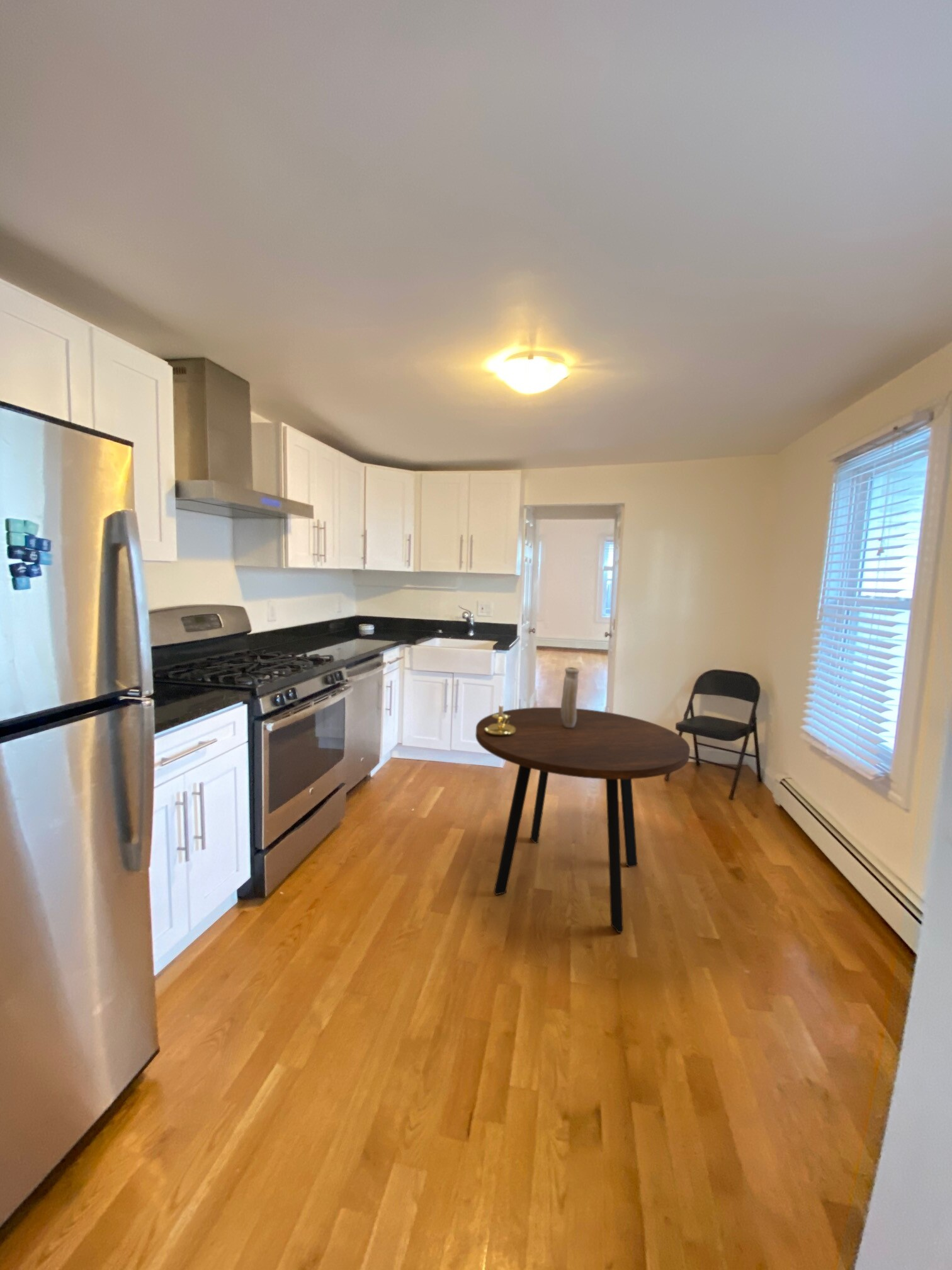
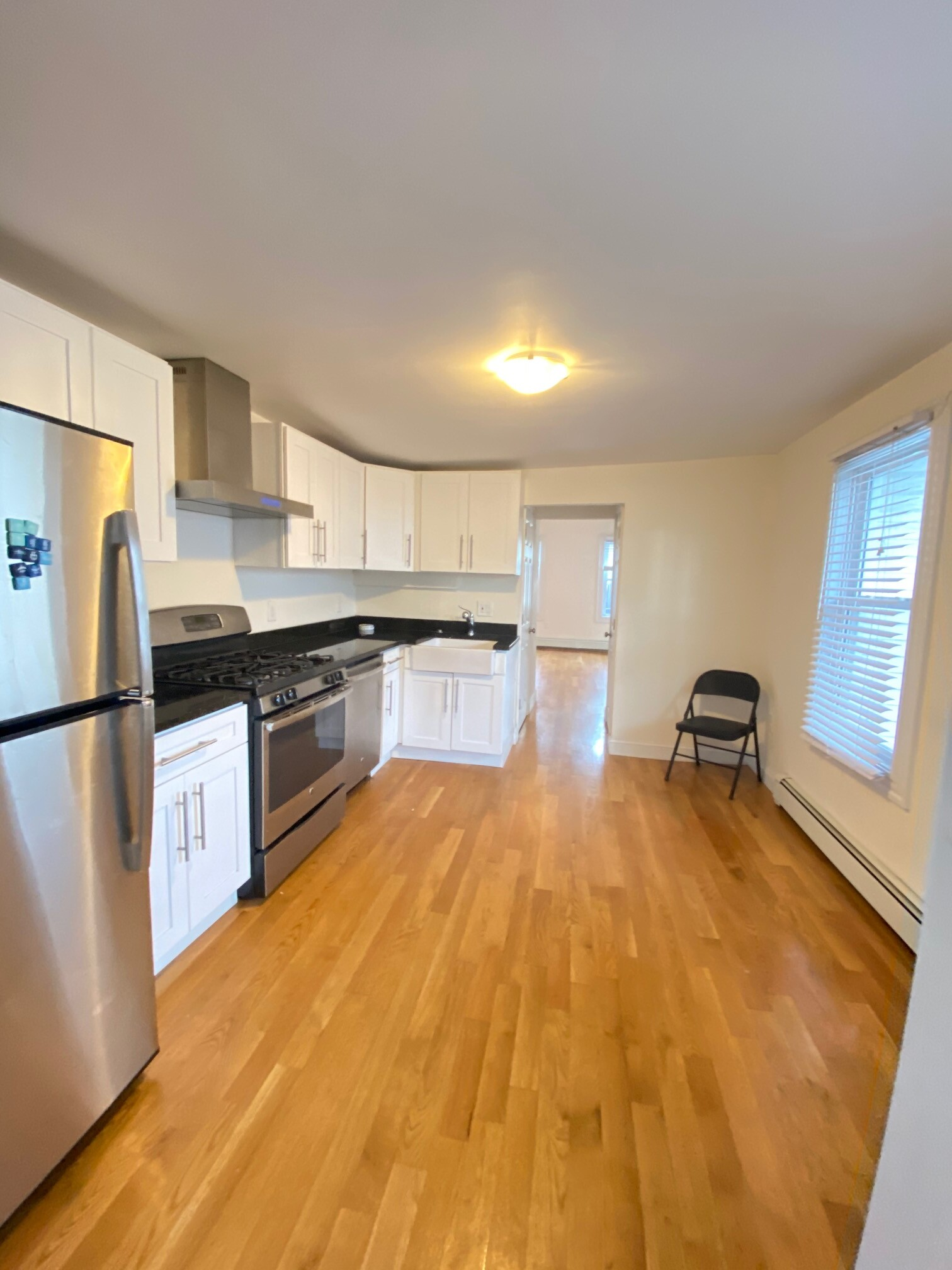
- vase (569, 697)
- dining table (577, 777)
- candle holder (502, 713)
